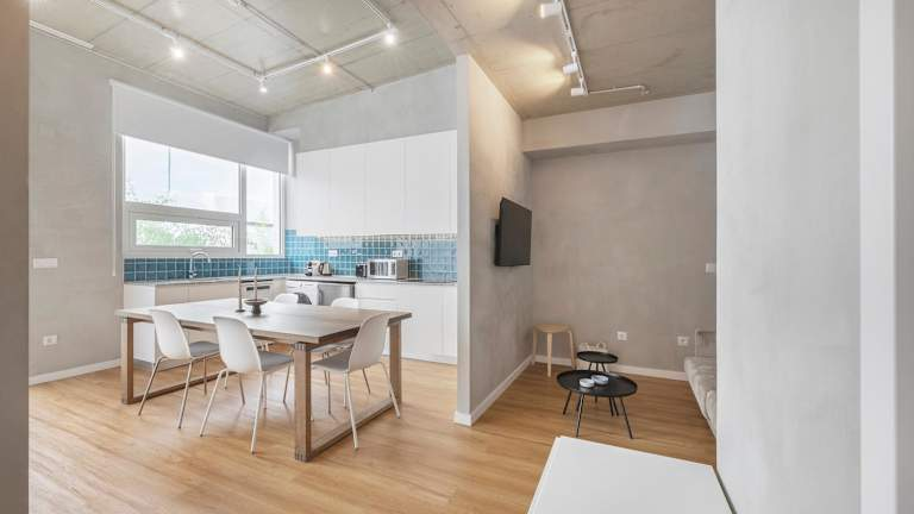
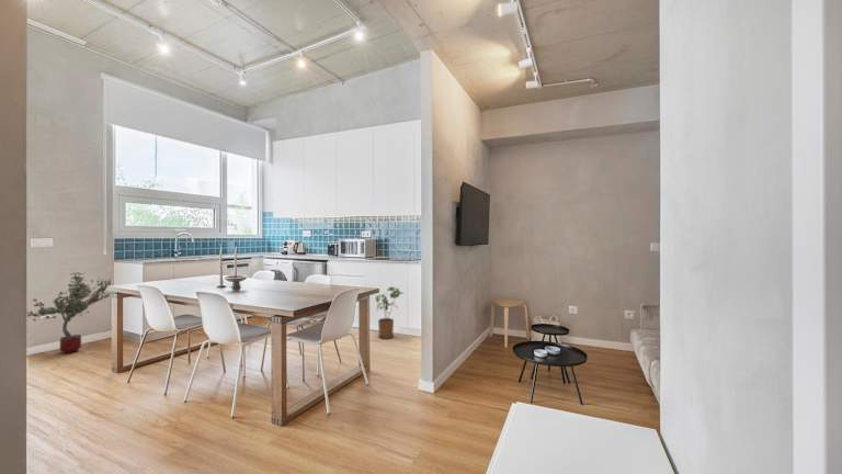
+ house plant (387, 313)
+ potted tree (67, 312)
